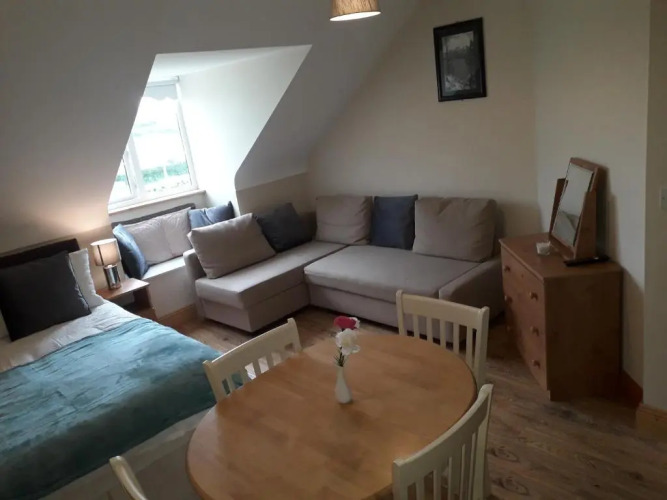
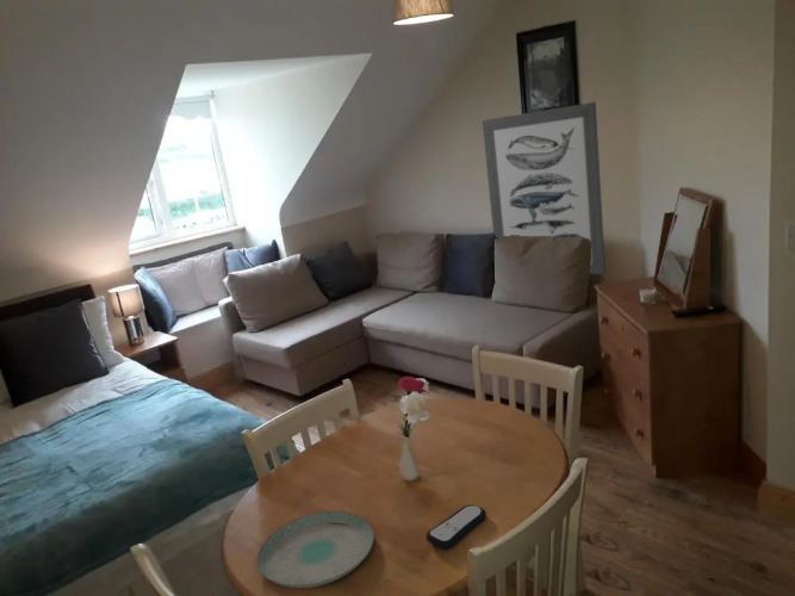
+ plate (316, 548)
+ wall art (542, 194)
+ remote control (458, 524)
